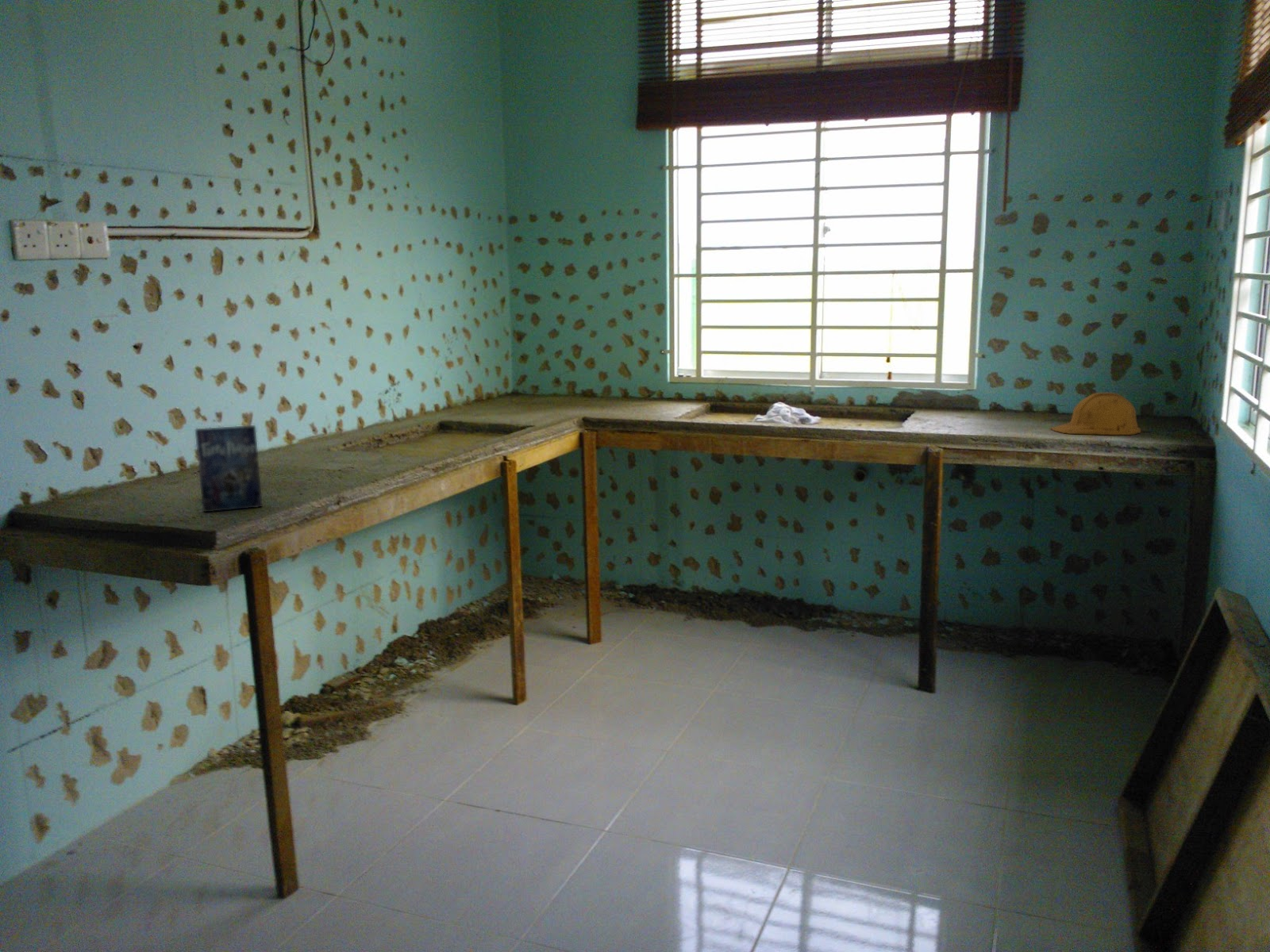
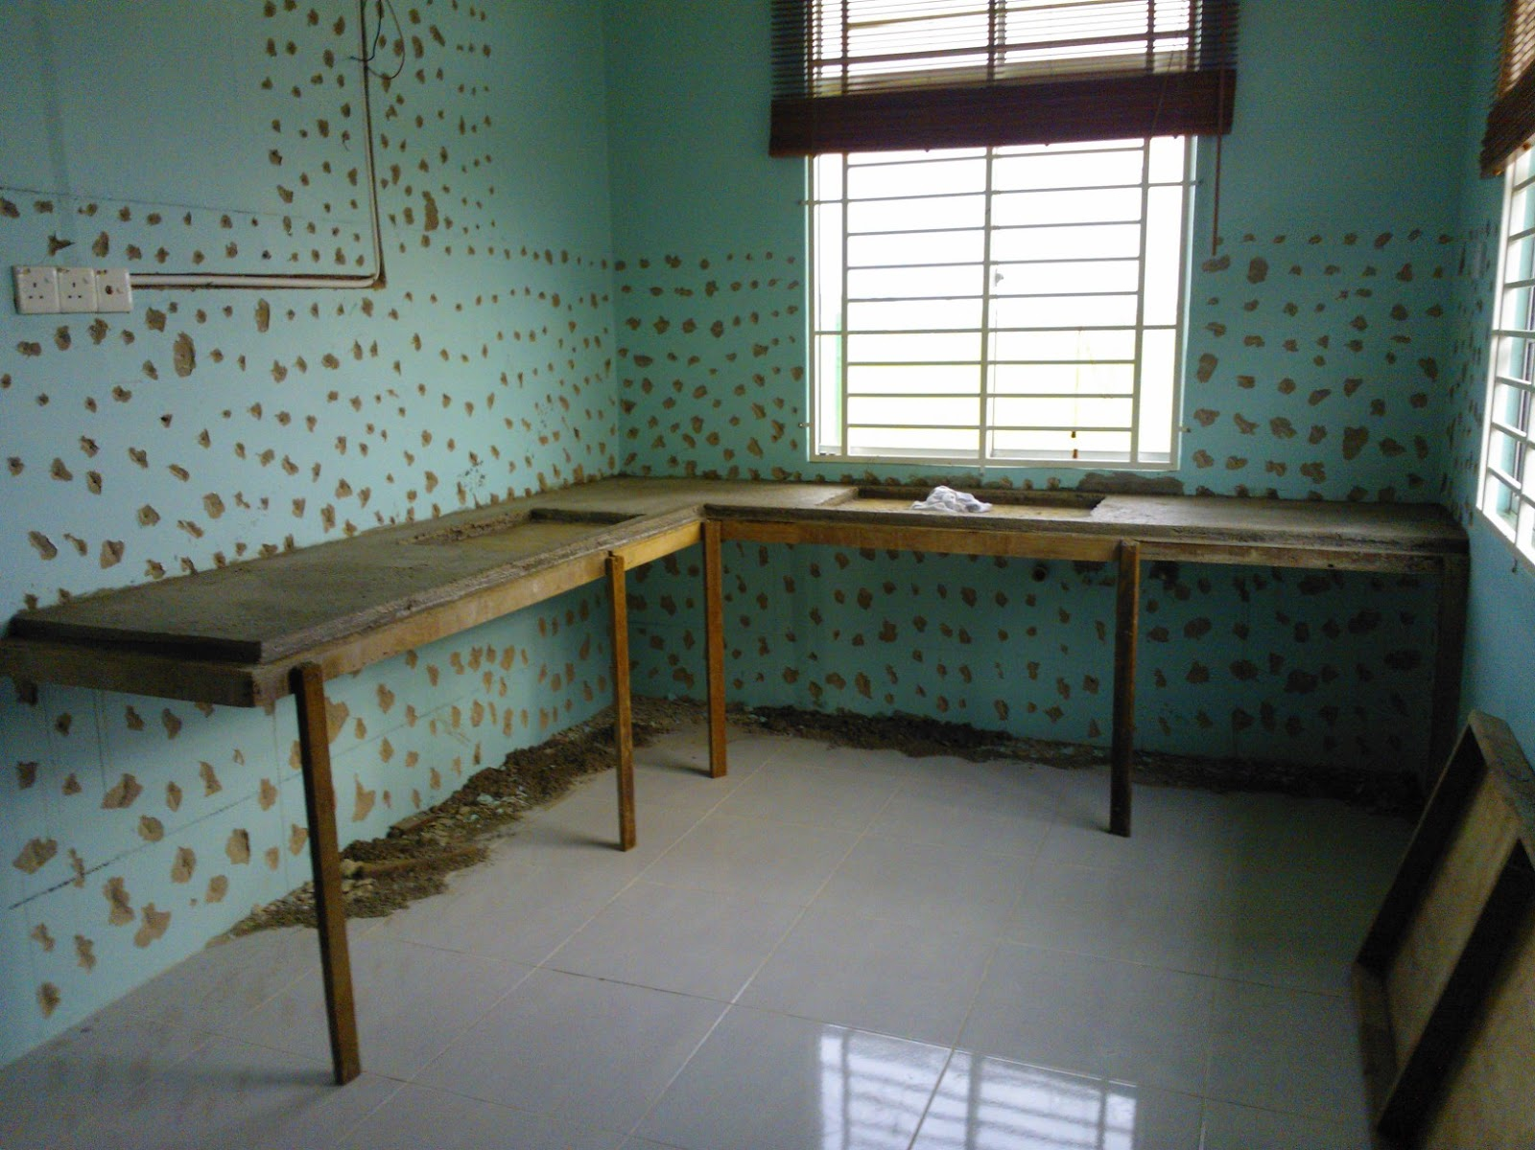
- hard hat (1097, 411)
- book (229, 468)
